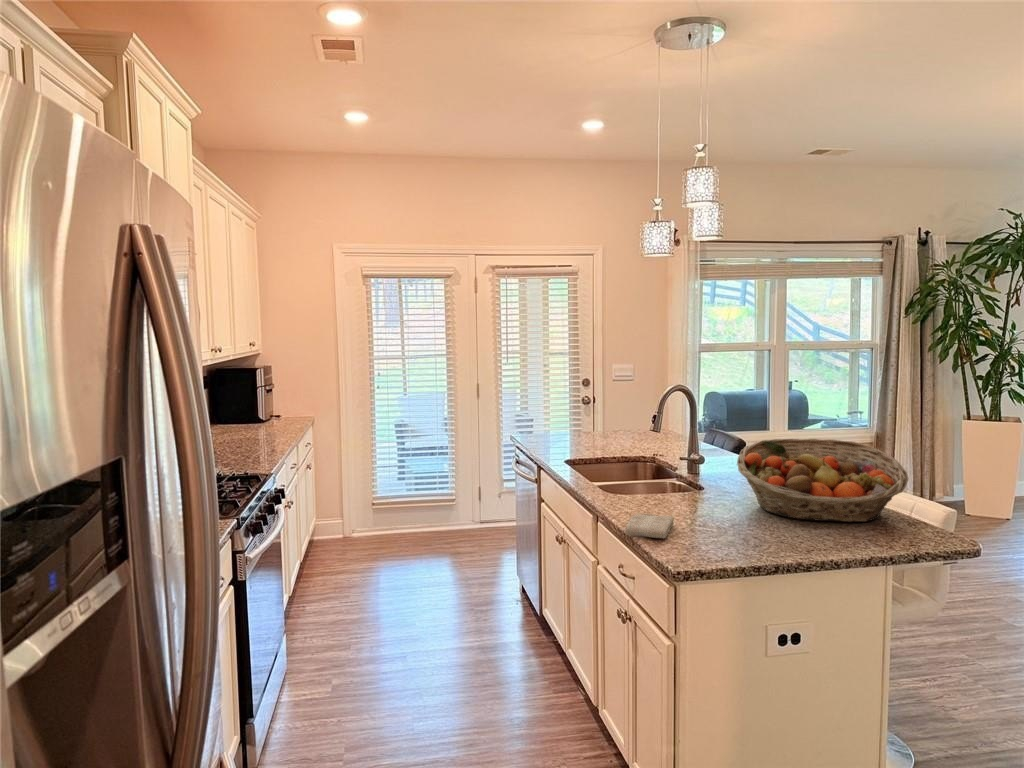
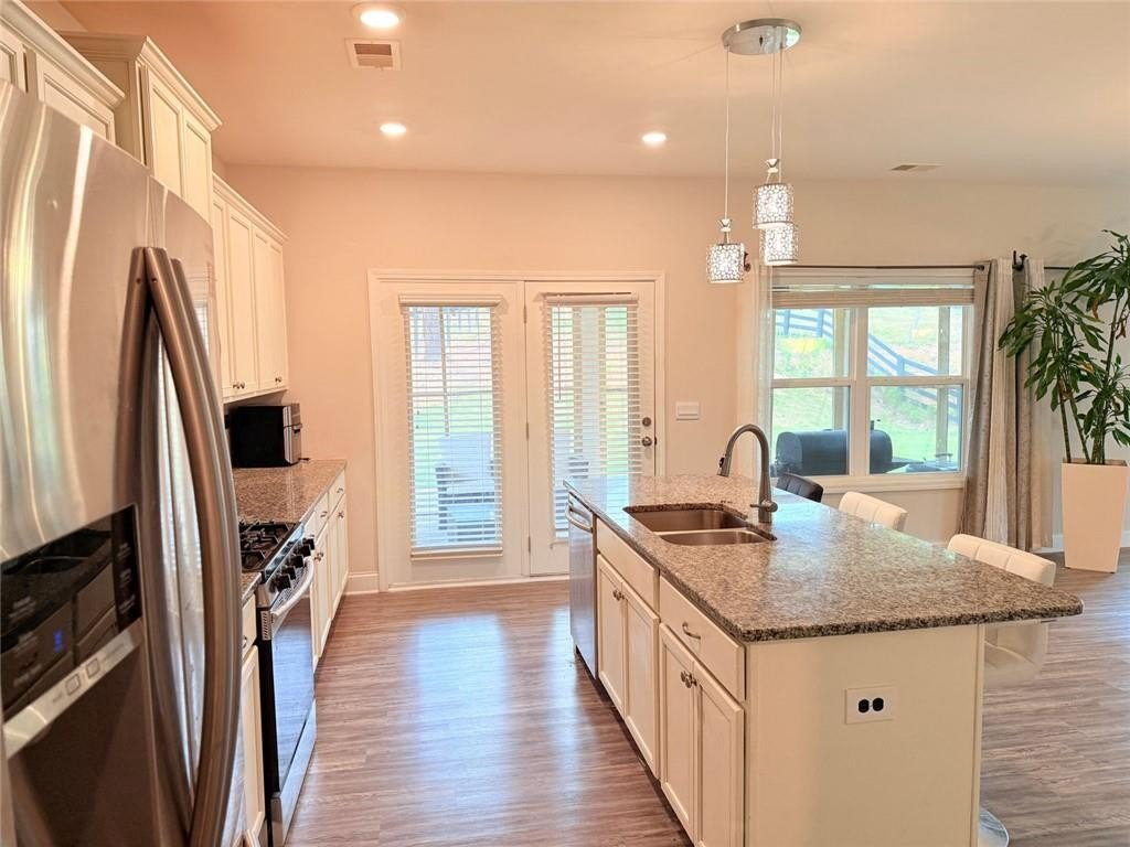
- fruit basket (818, 478)
- washcloth (650, 525)
